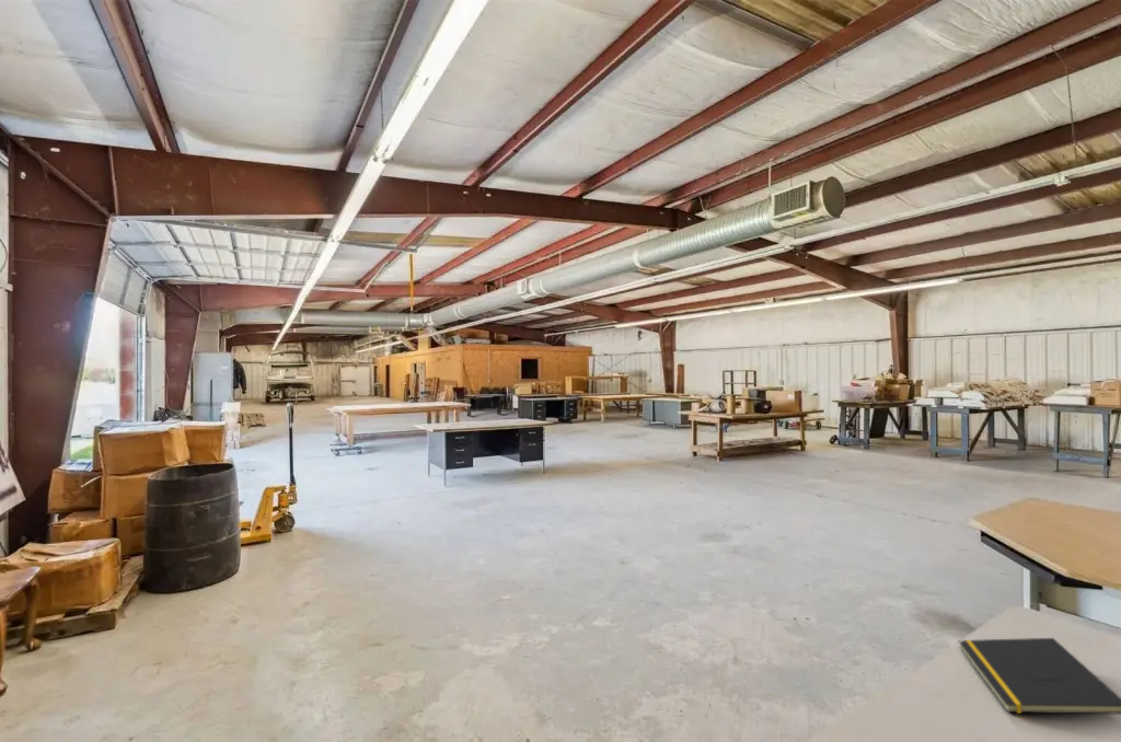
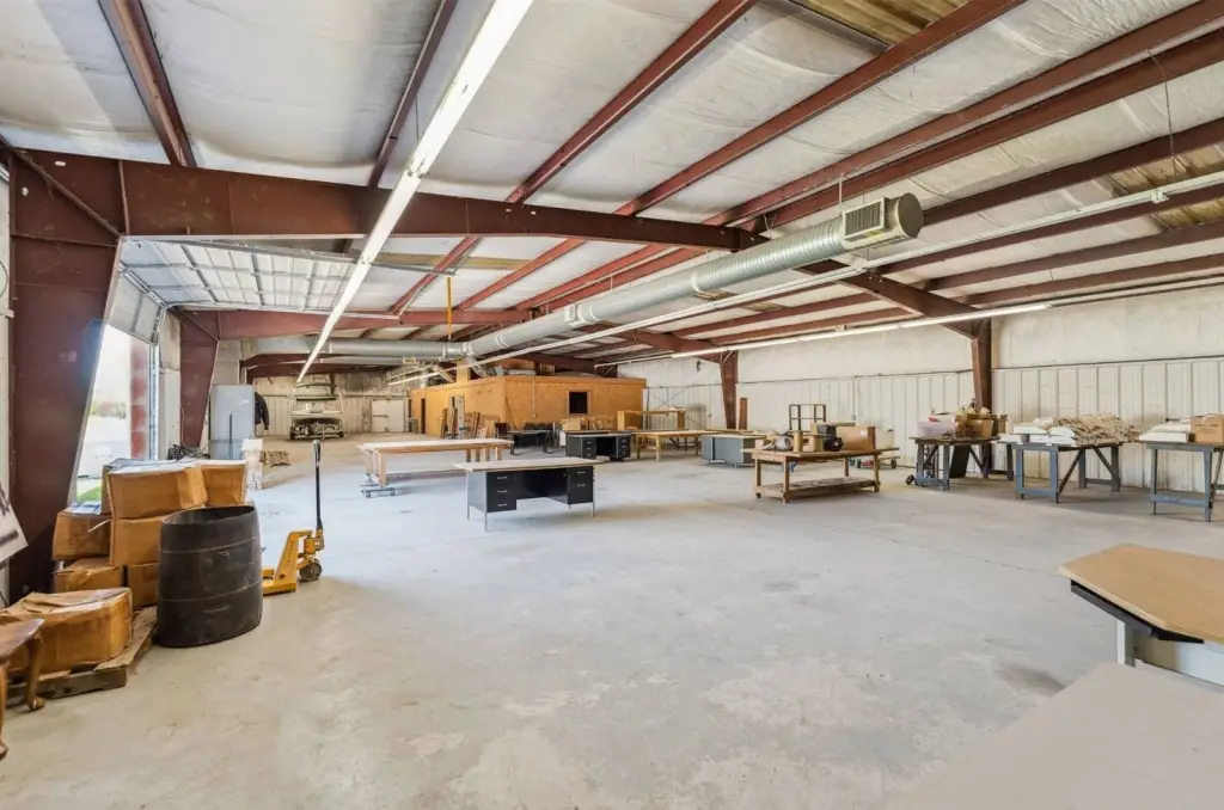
- notepad (1032, 672)
